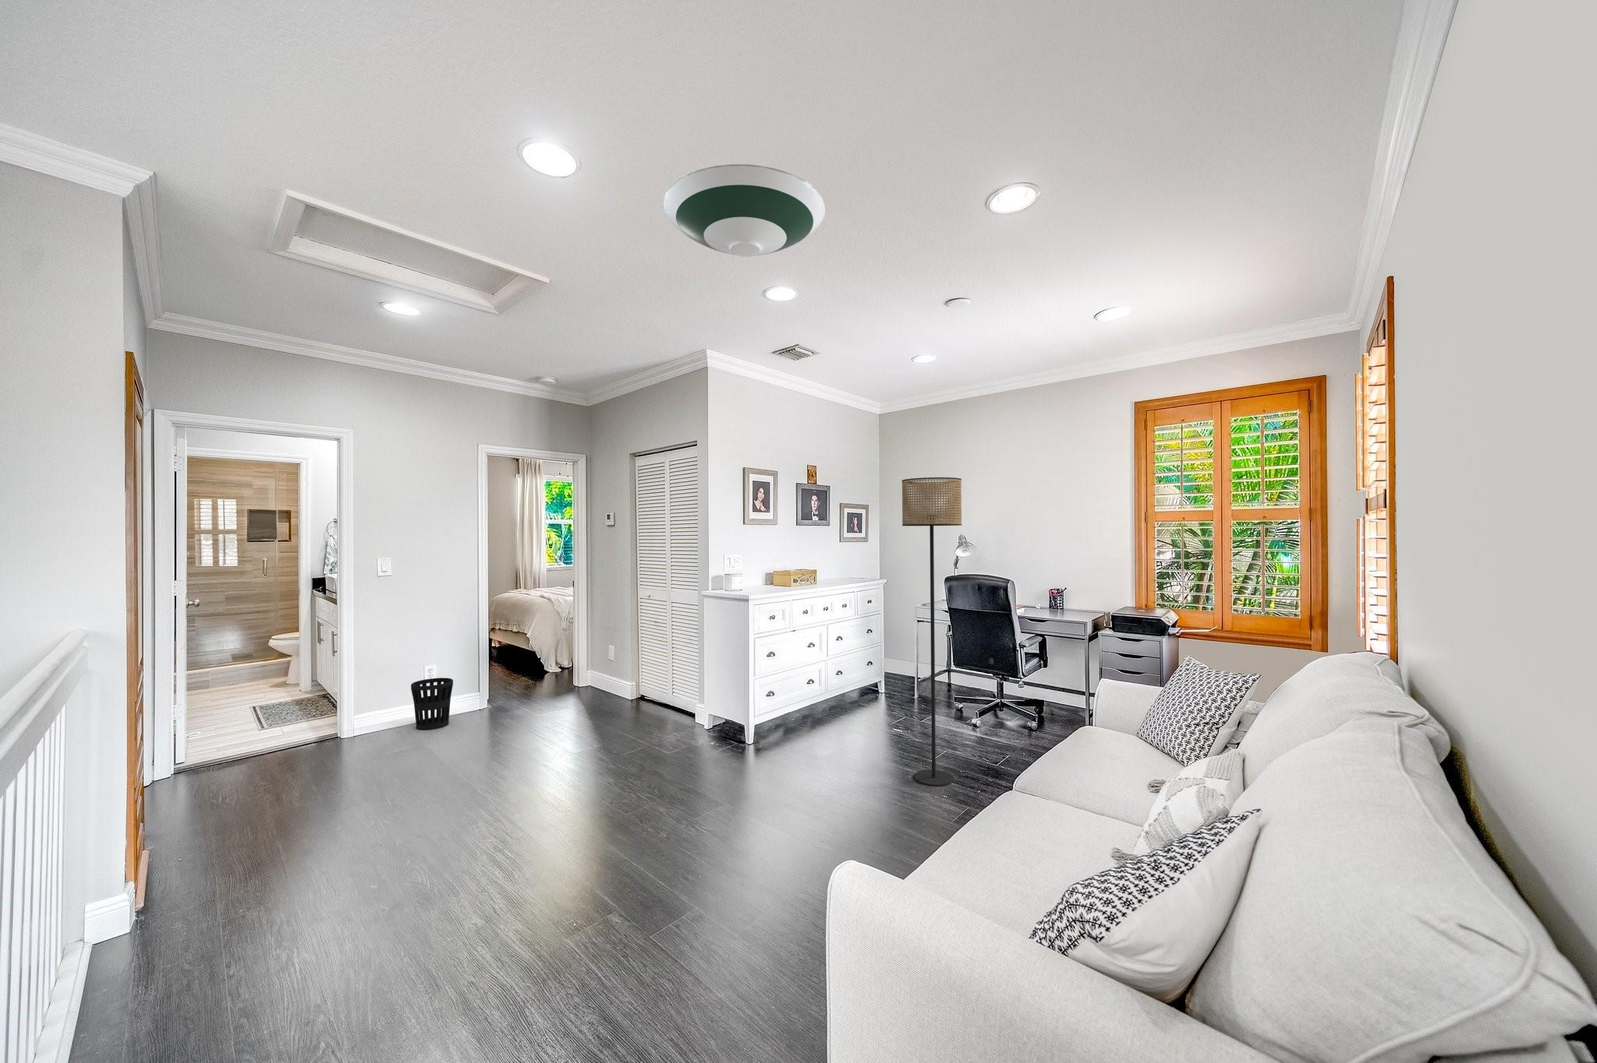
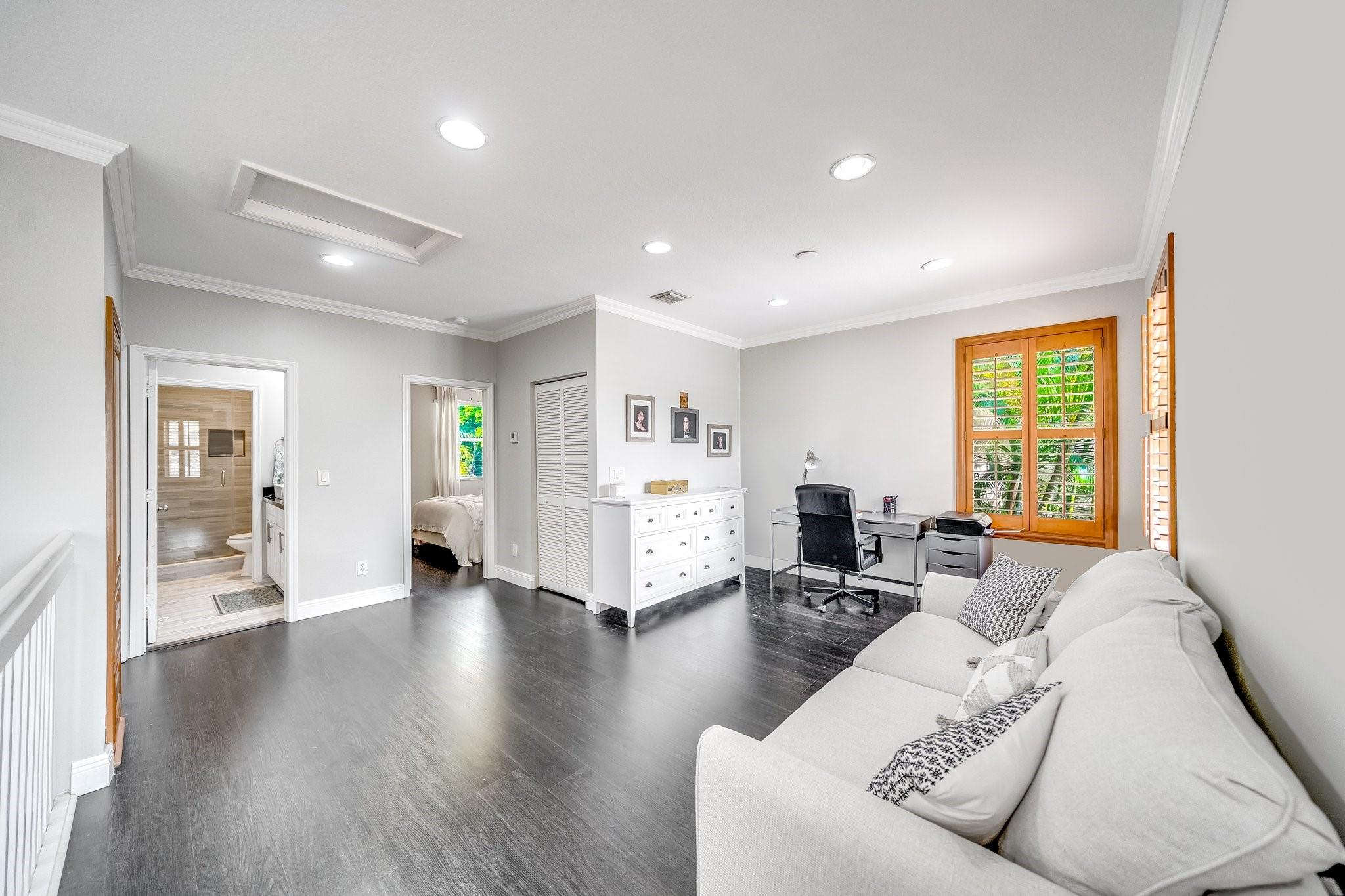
- floor lamp (932, 629)
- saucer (744, 230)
- wastebasket (432, 704)
